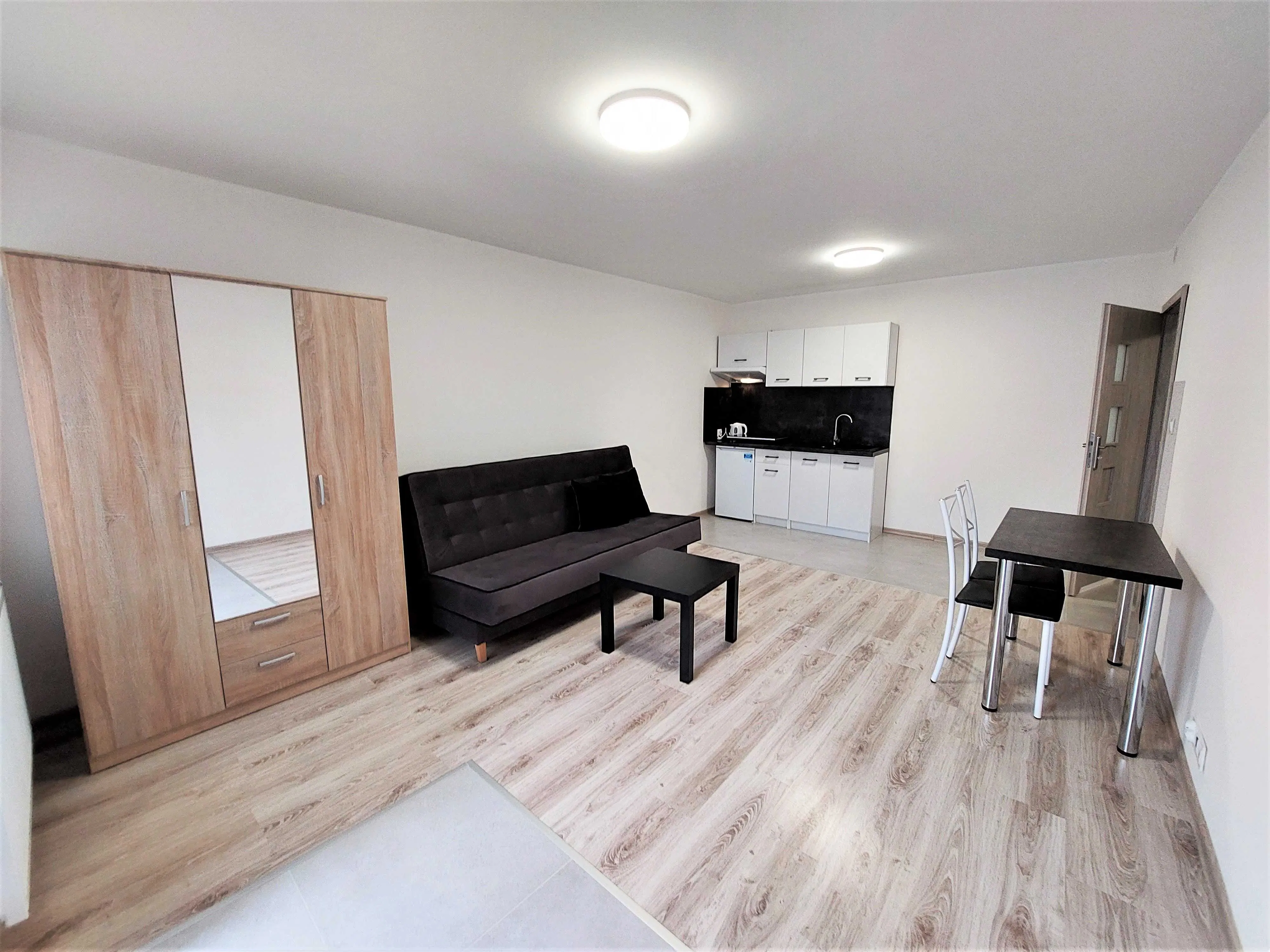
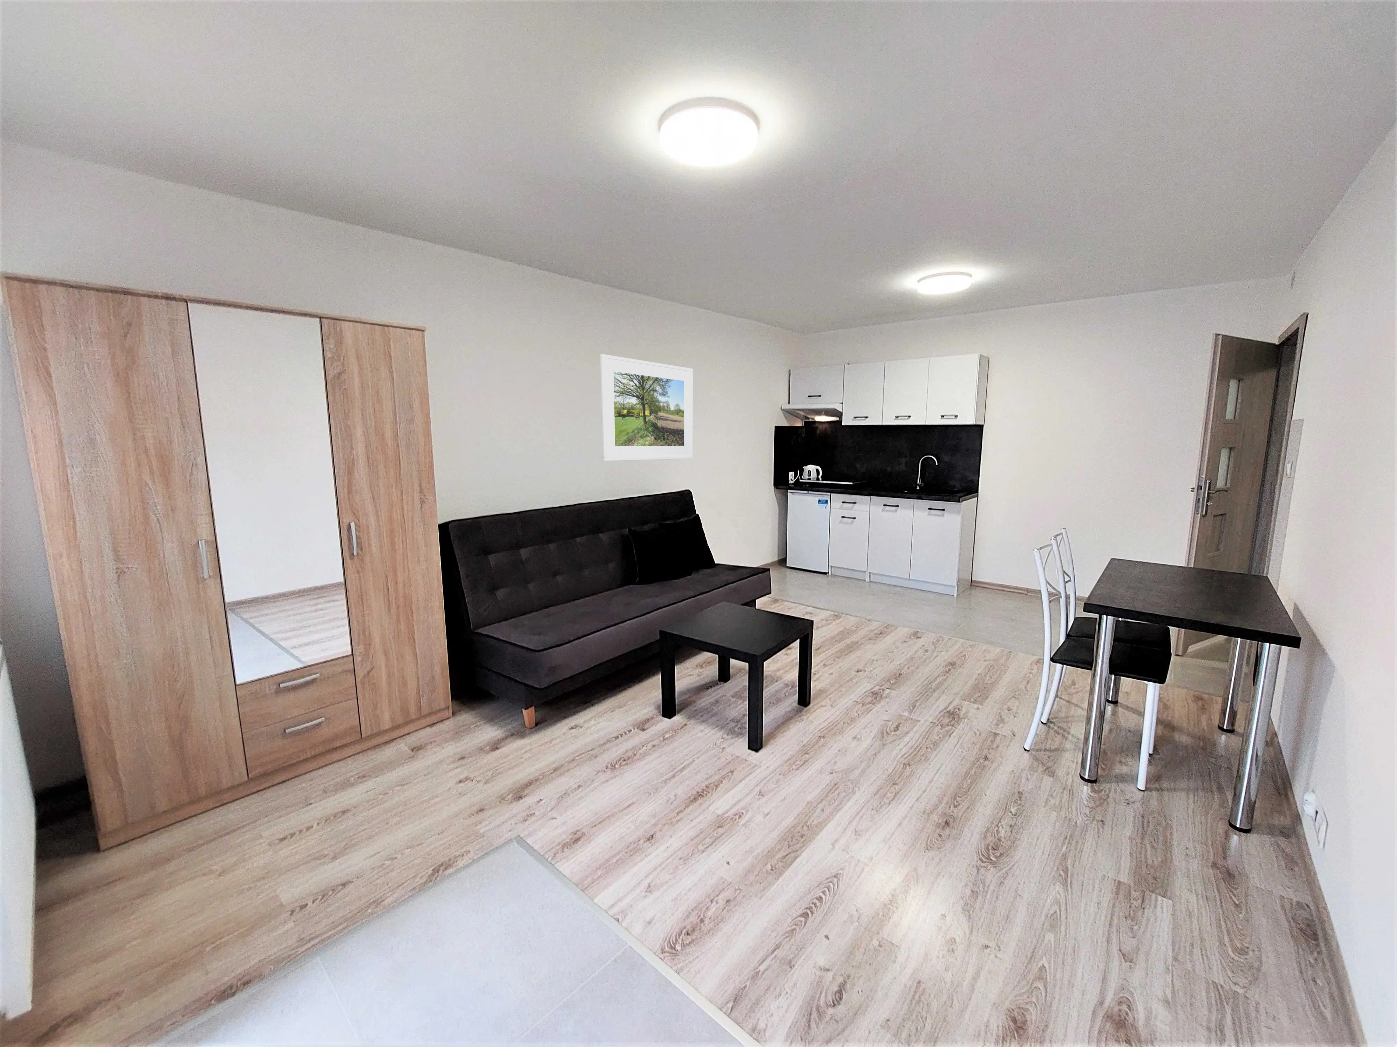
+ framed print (651, 411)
